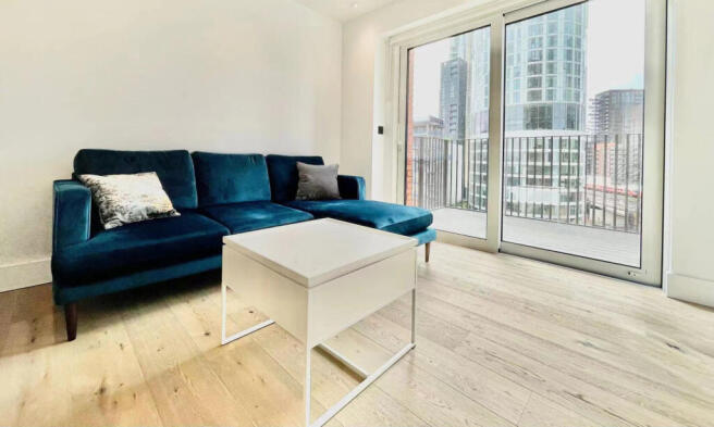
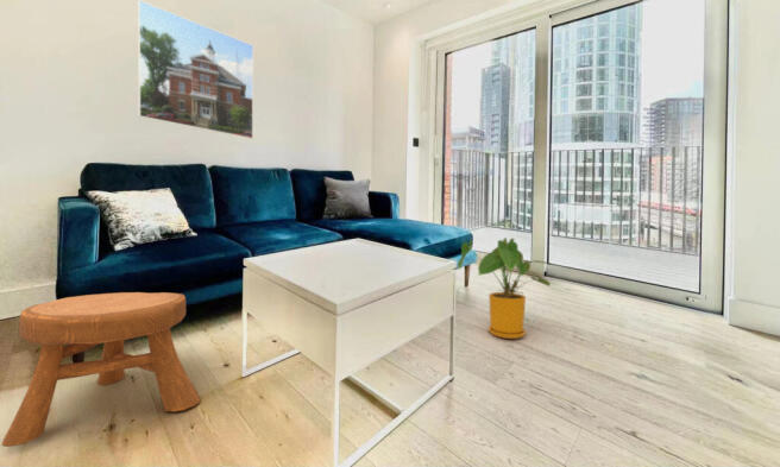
+ stool (125, 353)
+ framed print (201, 77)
+ house plant (509, 286)
